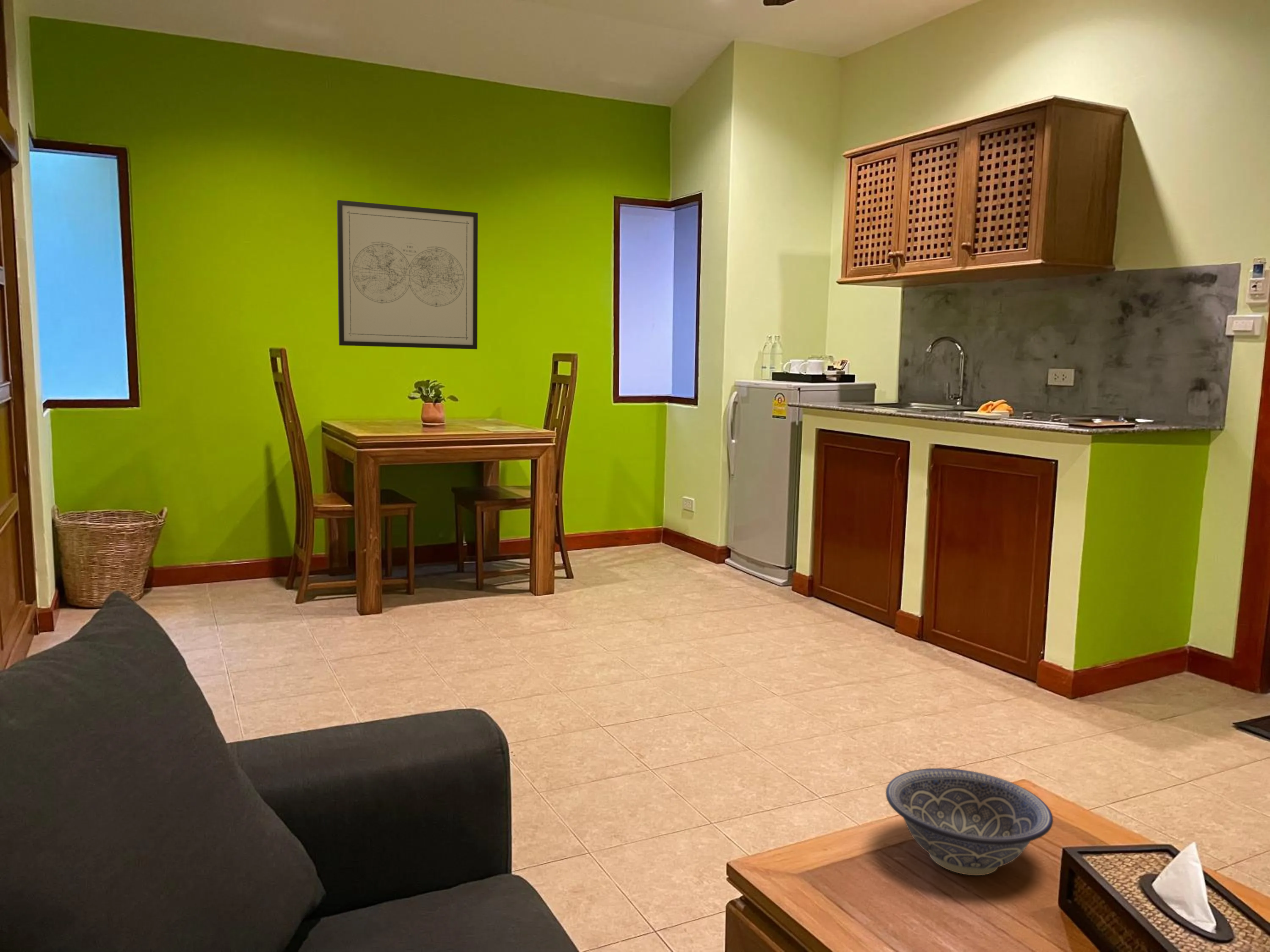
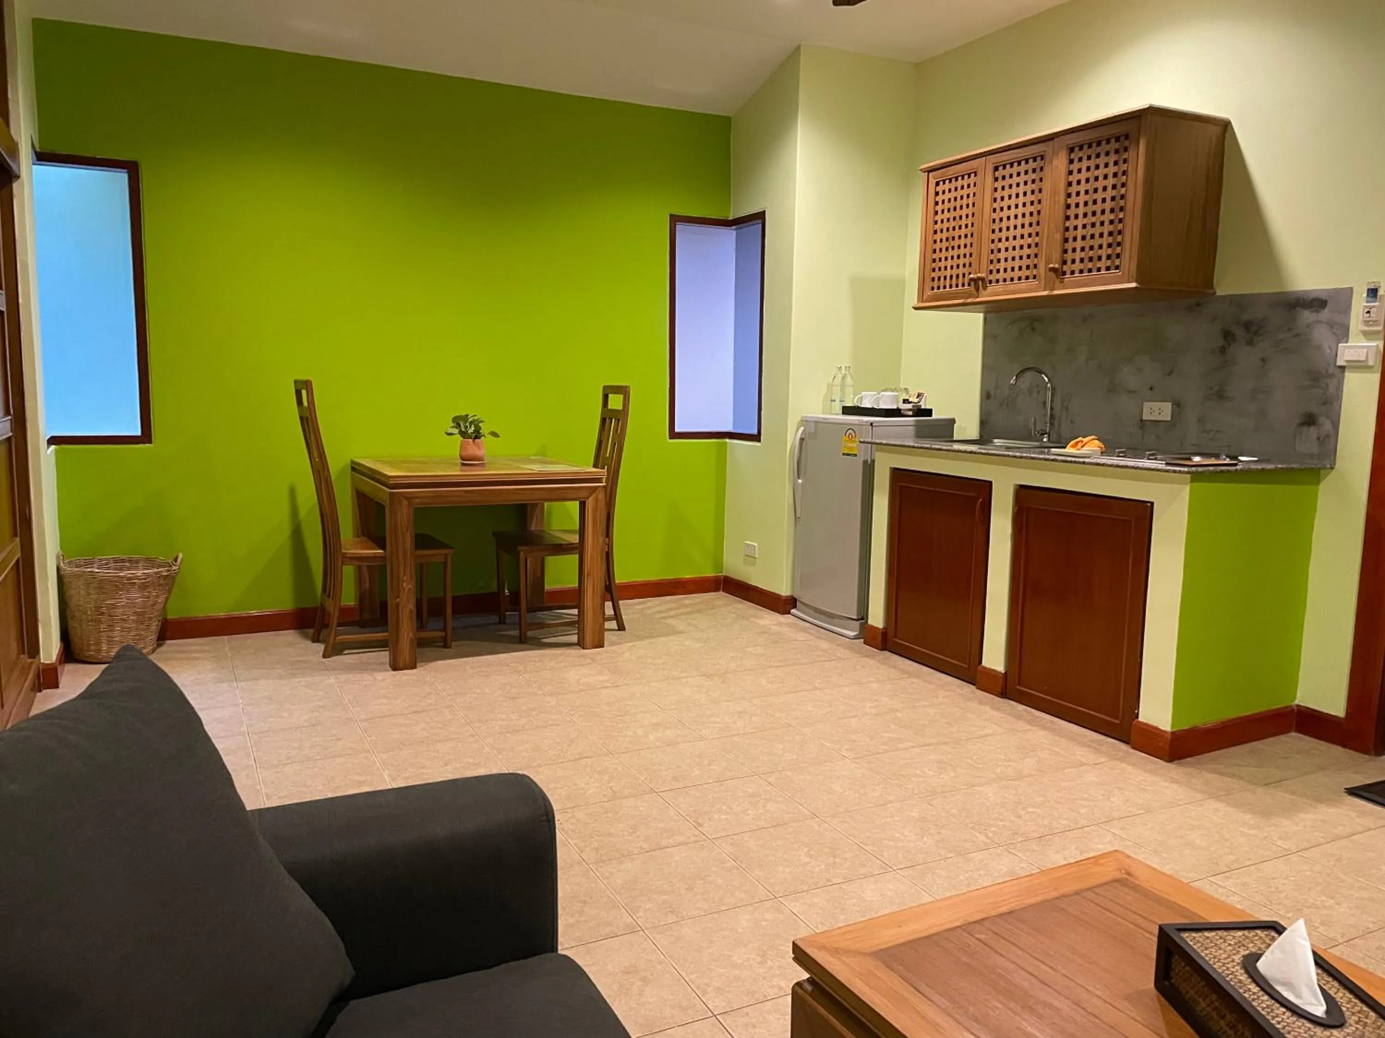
- wall art (409, 278)
- decorative bowl (965, 830)
